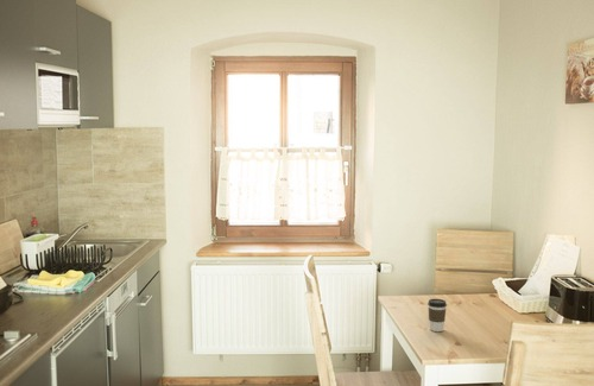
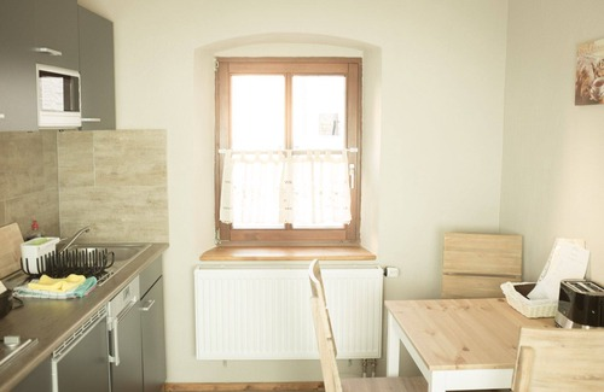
- coffee cup (436, 315)
